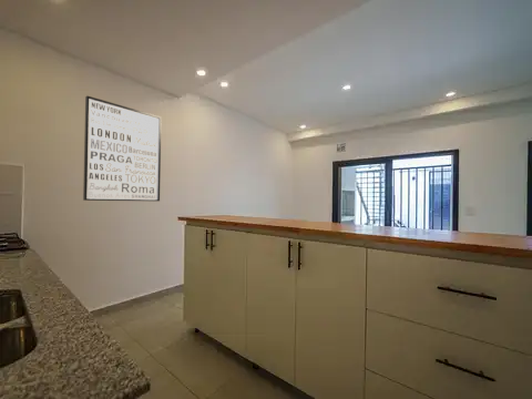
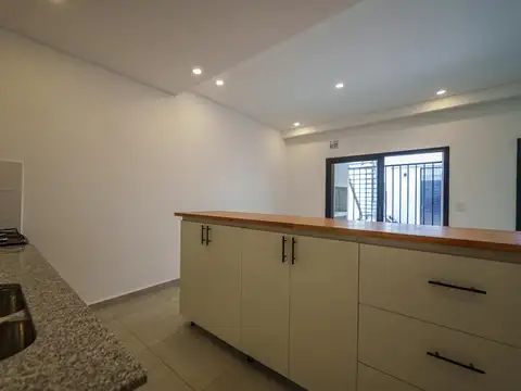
- wall art (126, 154)
